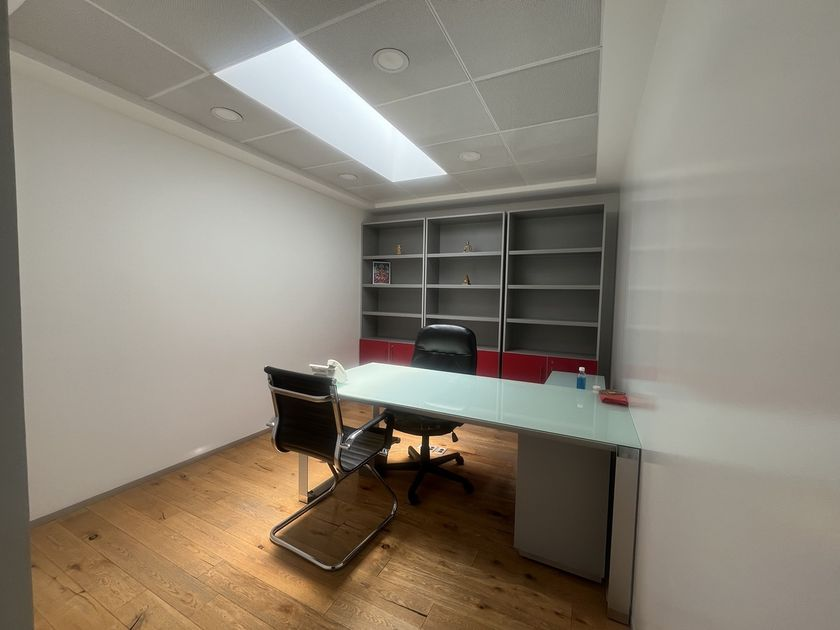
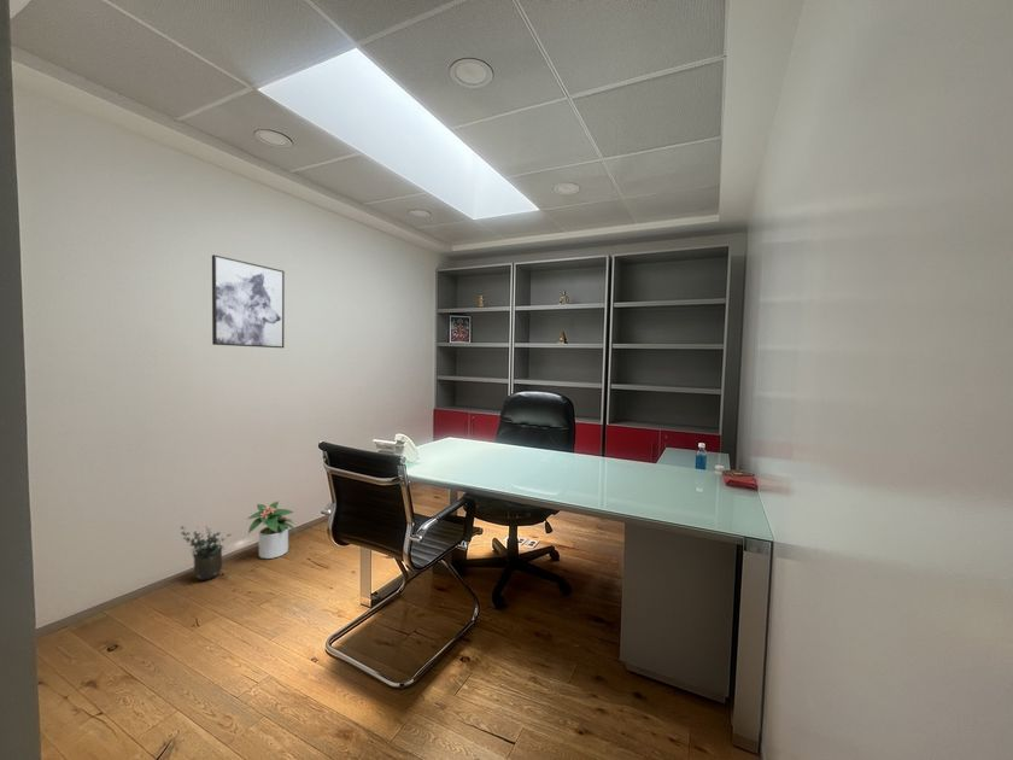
+ potted plant (204, 549)
+ wall art (251, 305)
+ potted plant (271, 530)
